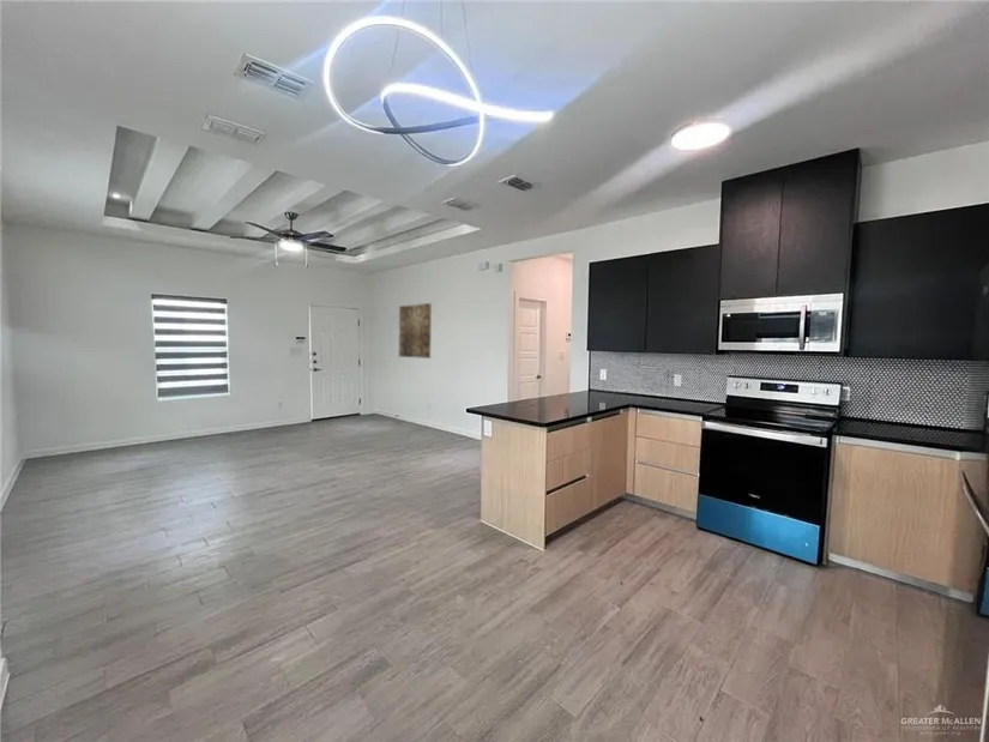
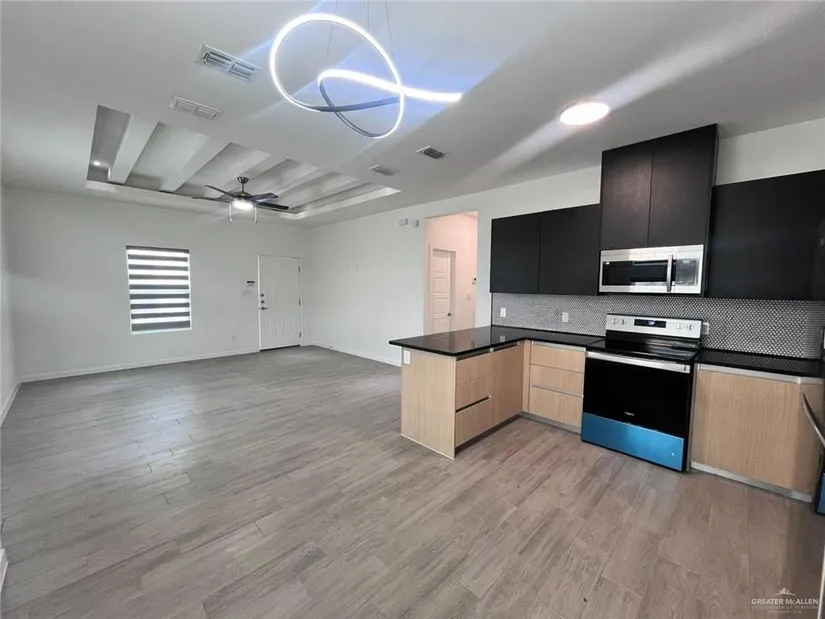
- wall art (414, 331)
